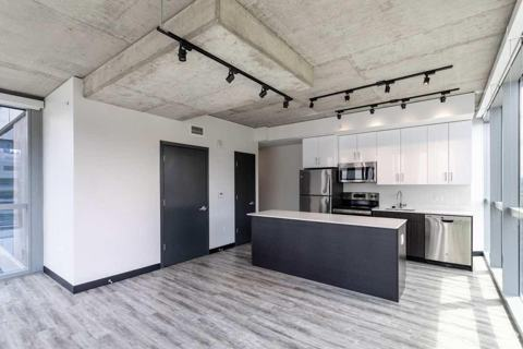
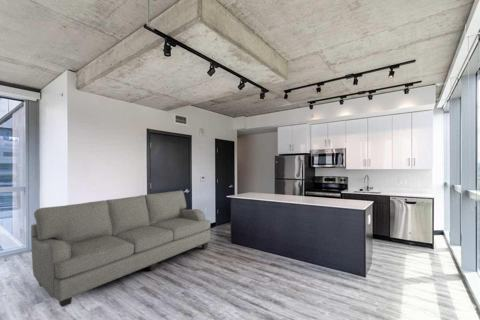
+ sofa (136, 230)
